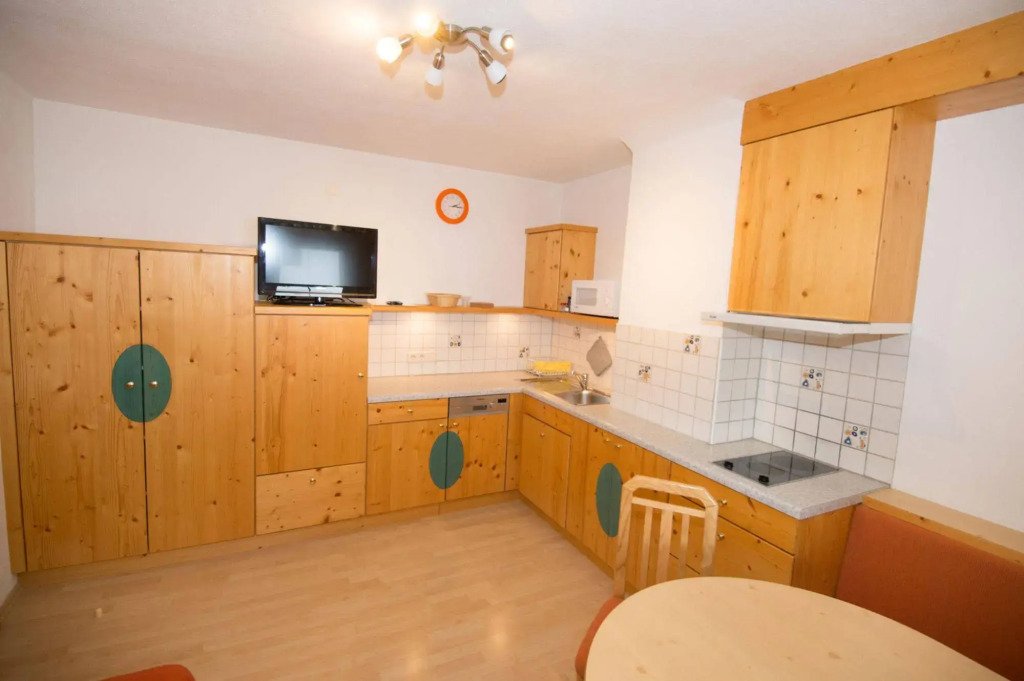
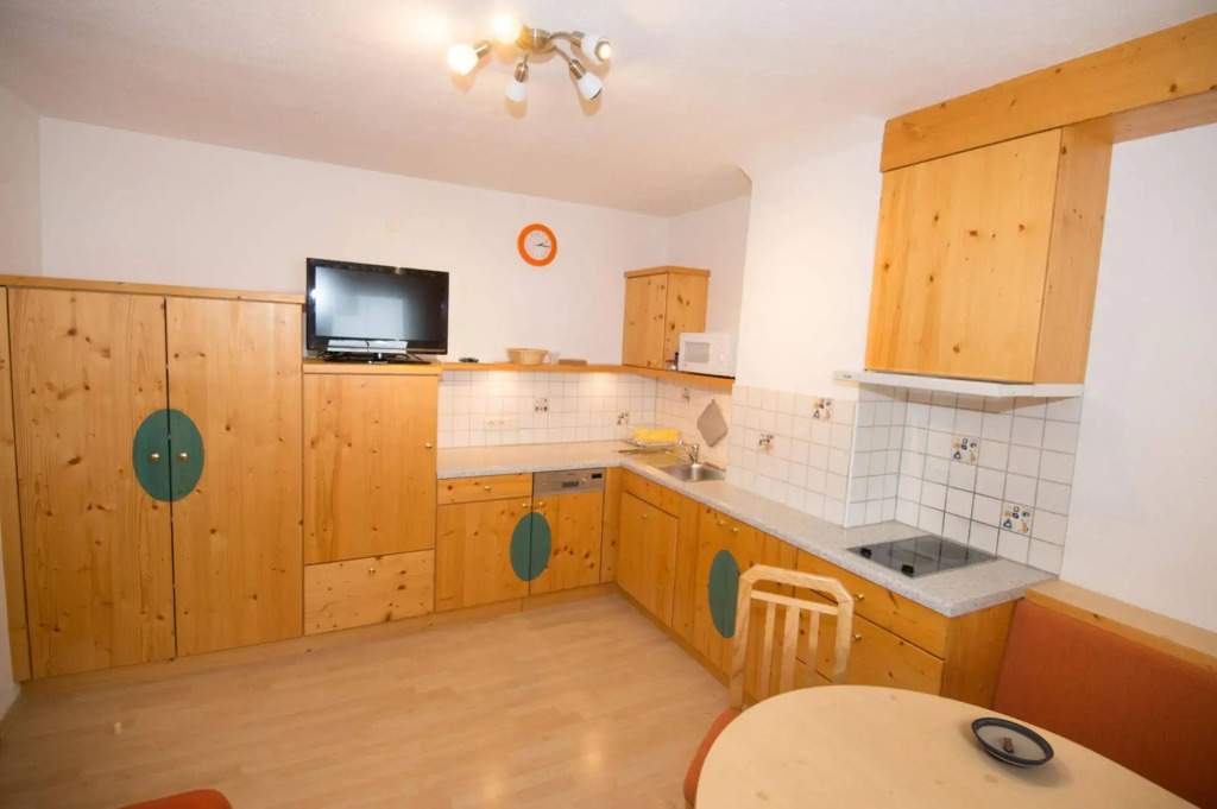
+ saucer (1010, 745)
